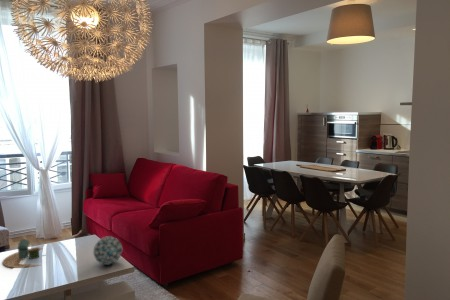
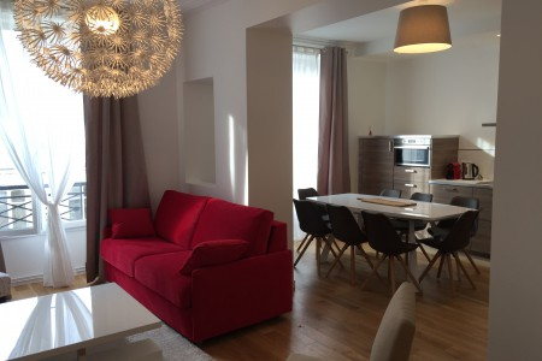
- decorative ball (108, 250)
- decorative tray (36, 248)
